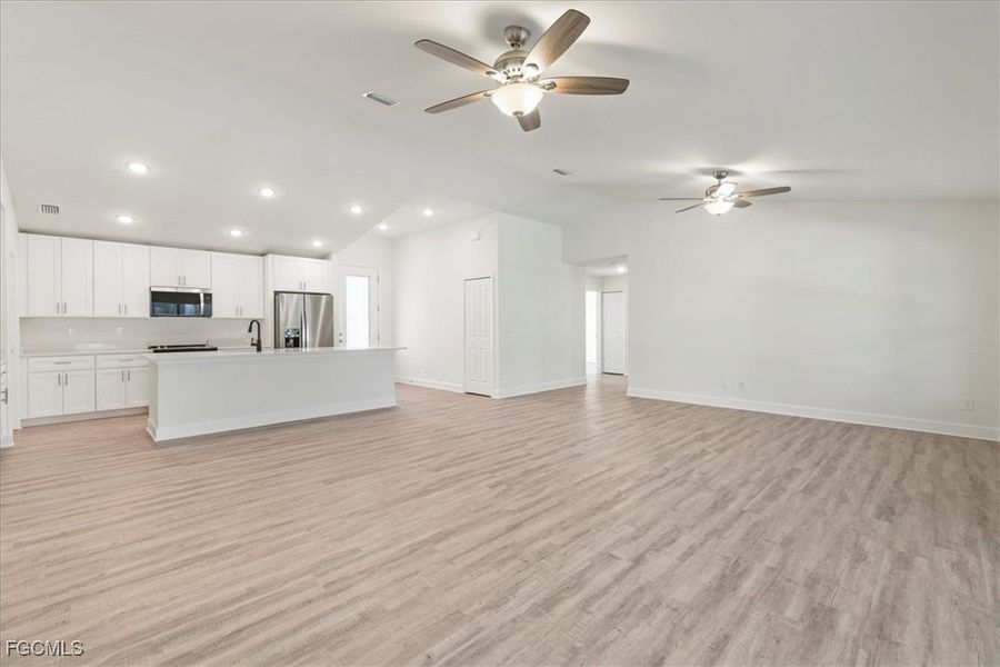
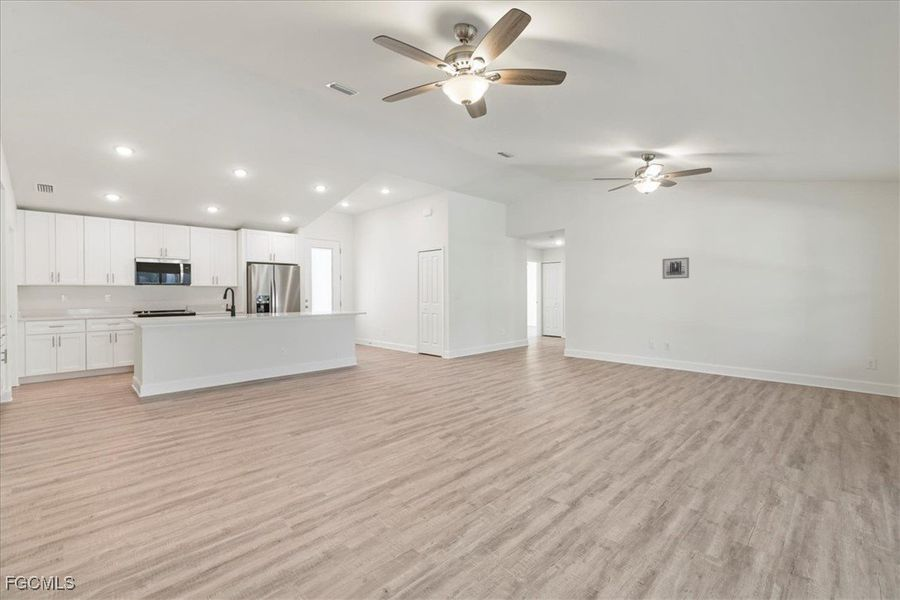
+ wall art (675, 268)
